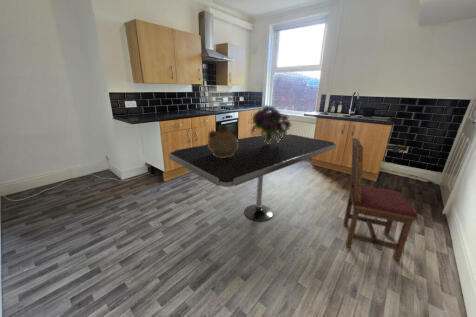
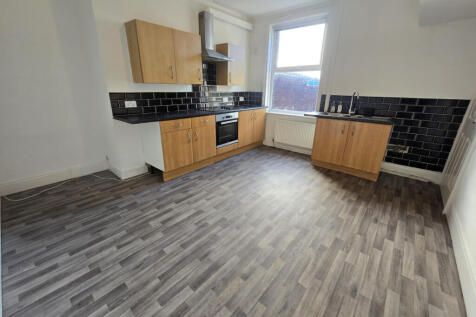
- dining table (260, 181)
- bouquet (268, 125)
- dining chair (376, 195)
- ceramic jug (223, 140)
